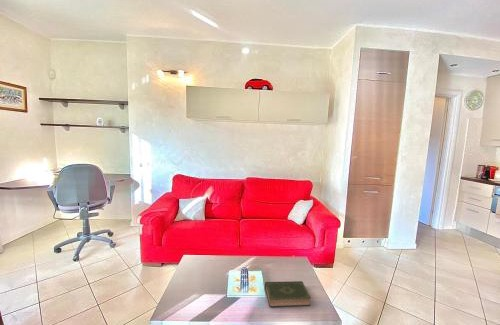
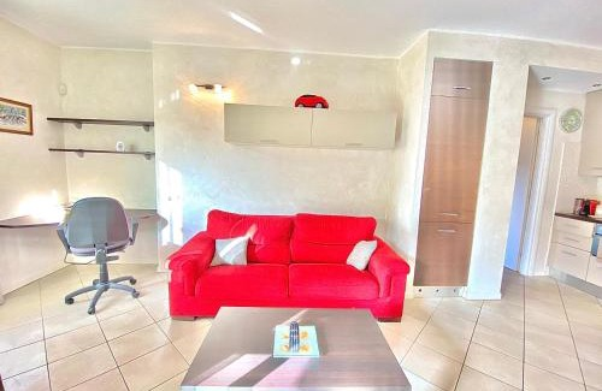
- book (286, 292)
